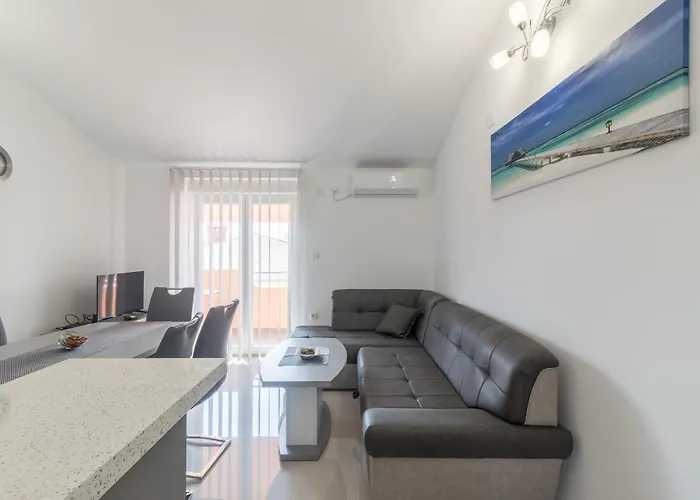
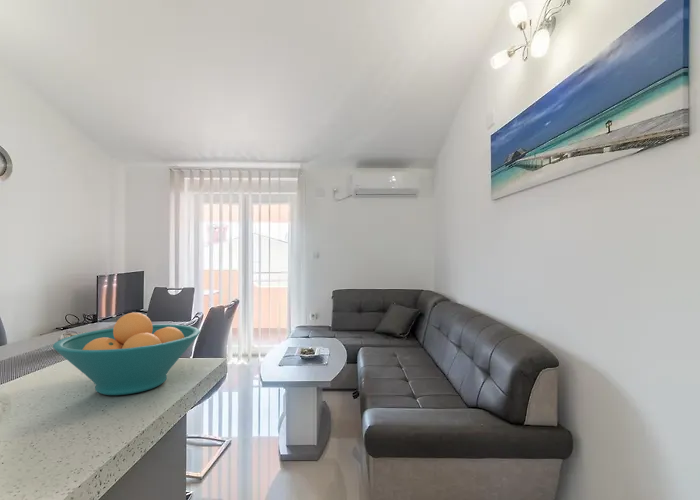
+ fruit bowl (132, 349)
